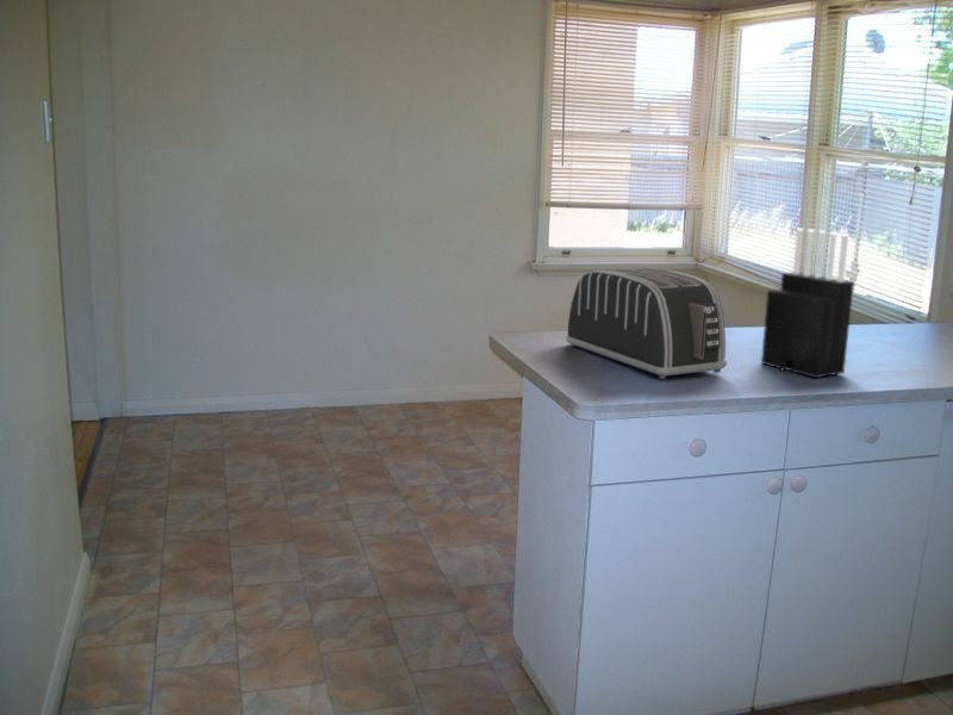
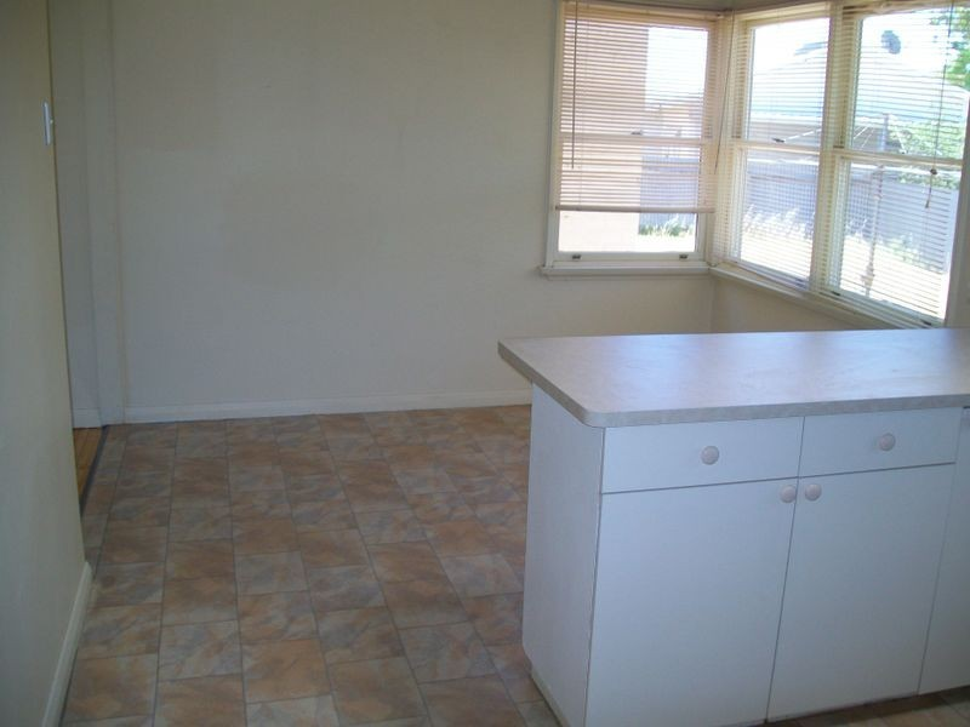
- knife block (805, 300)
- toaster (647, 316)
